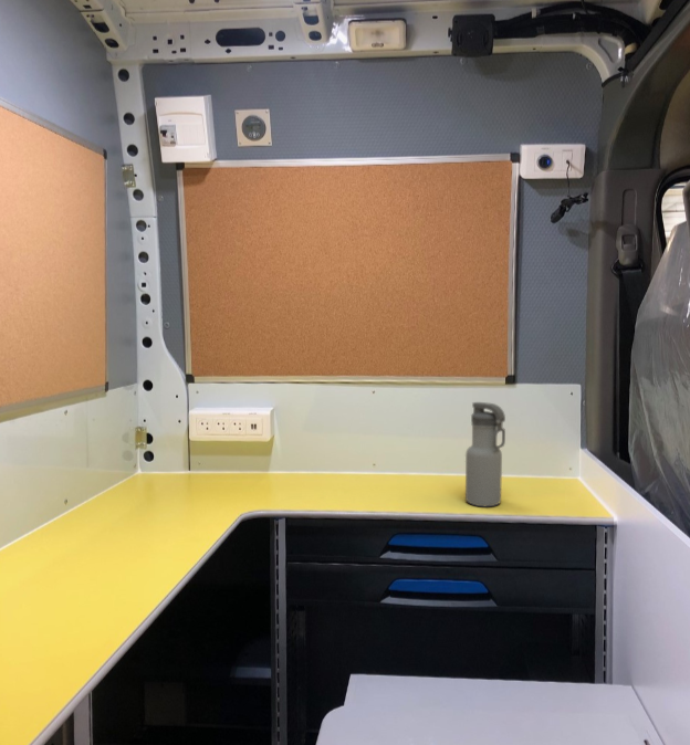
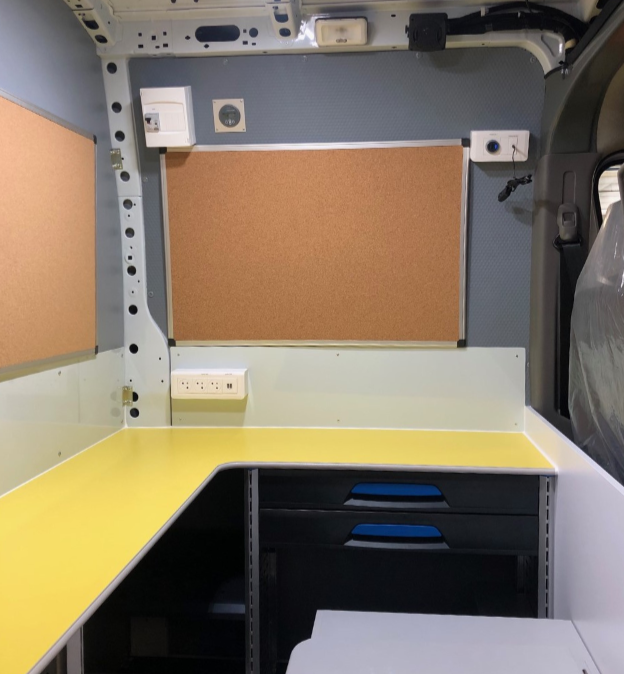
- water bottle (484, 453)
